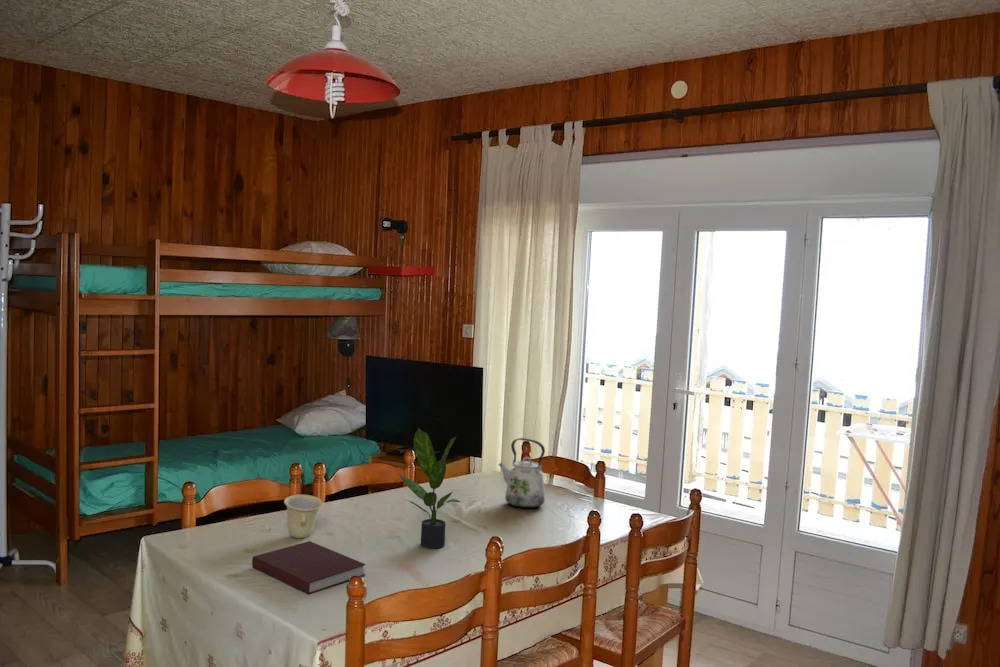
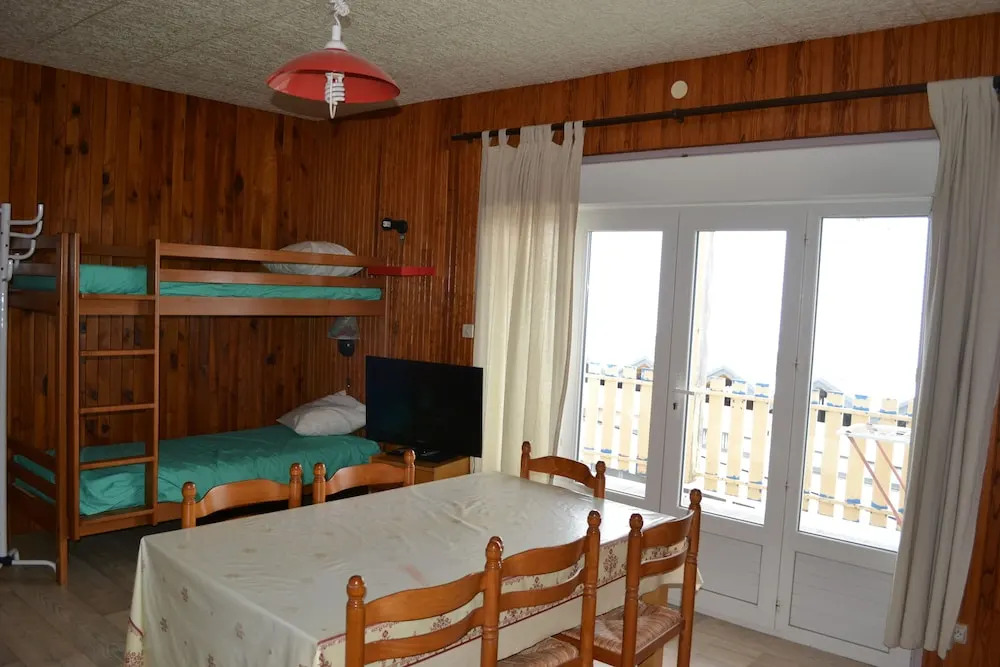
- kettle (520, 470)
- cup (303, 518)
- potted plant (430, 486)
- notebook (308, 565)
